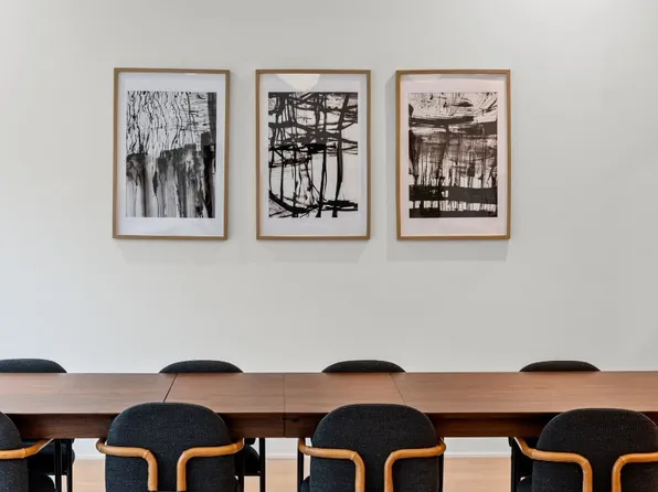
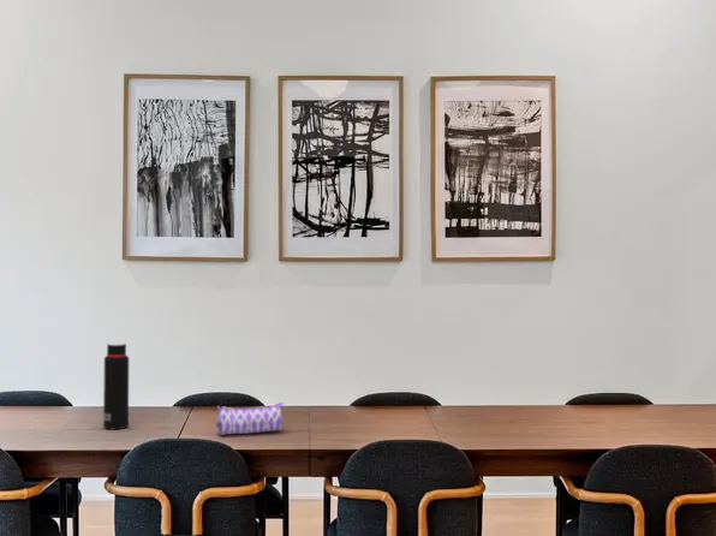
+ water bottle (114, 385)
+ pencil case (249, 418)
